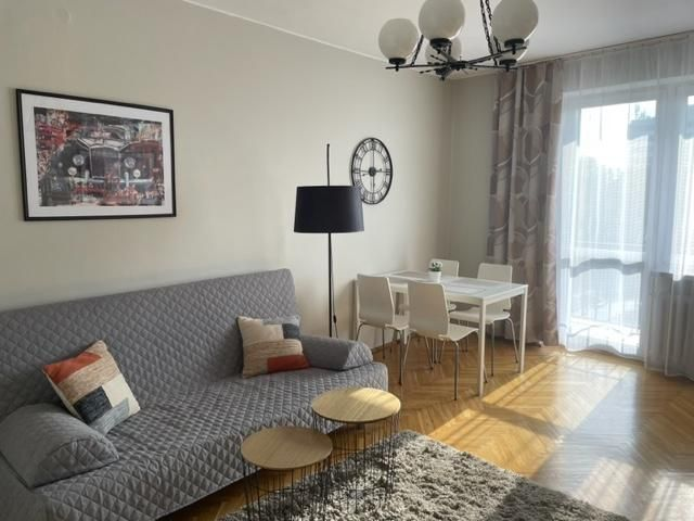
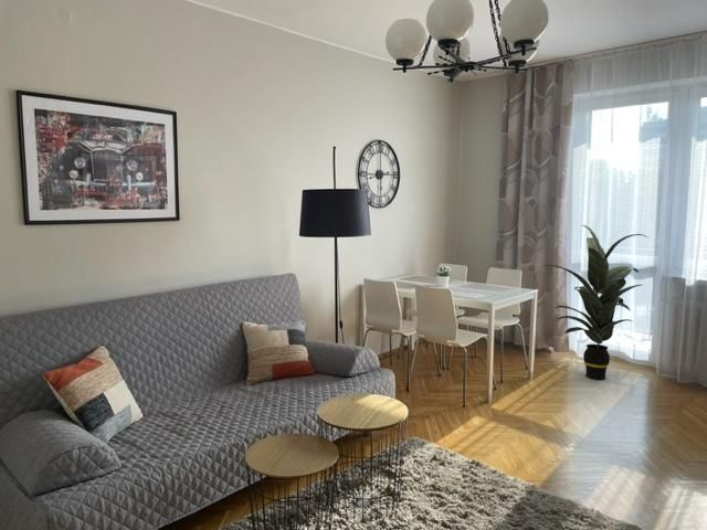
+ indoor plant (594, 300)
